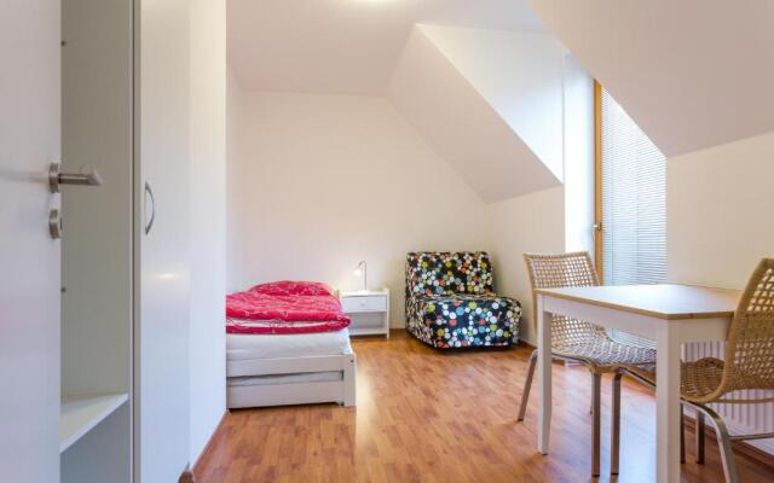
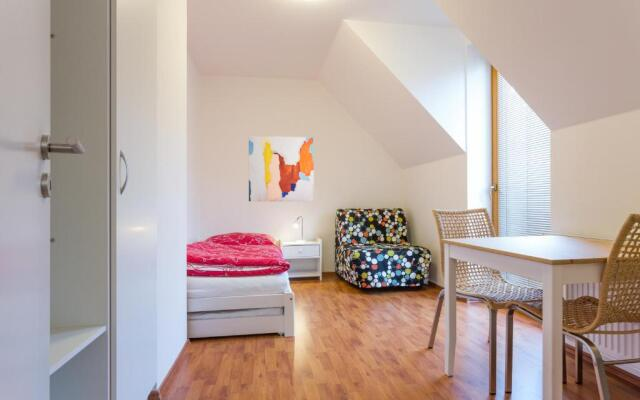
+ wall art (281, 169)
